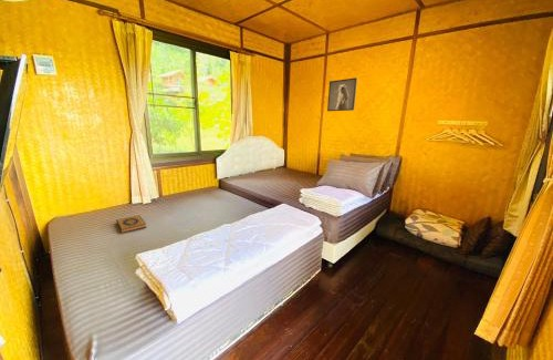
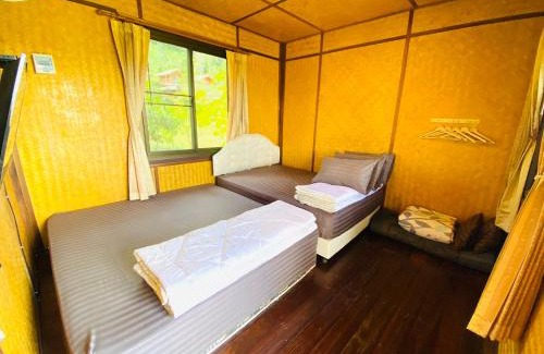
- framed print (341, 95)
- hardback book (131, 223)
